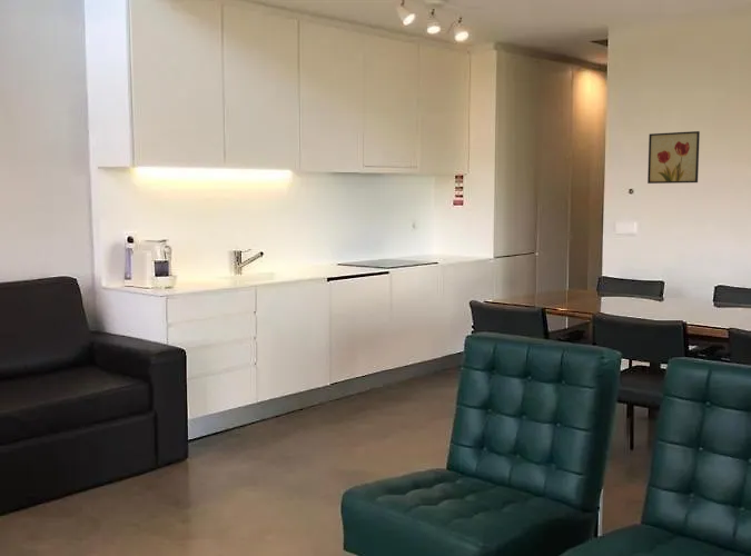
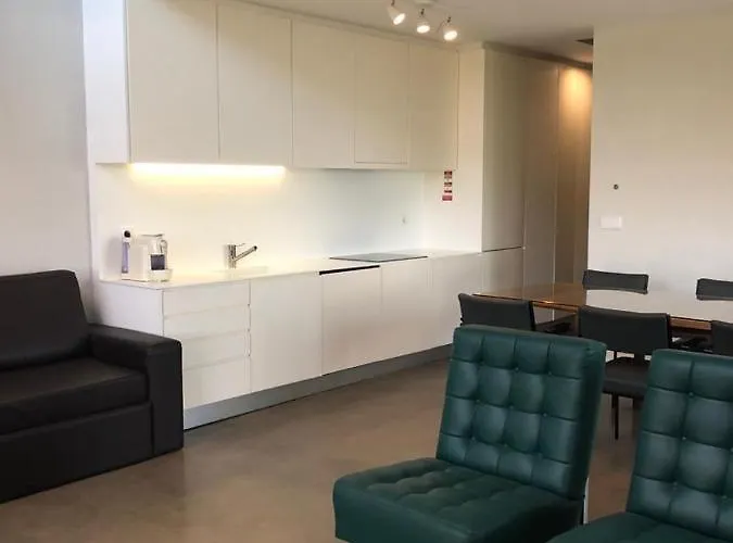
- wall art (673, 158)
